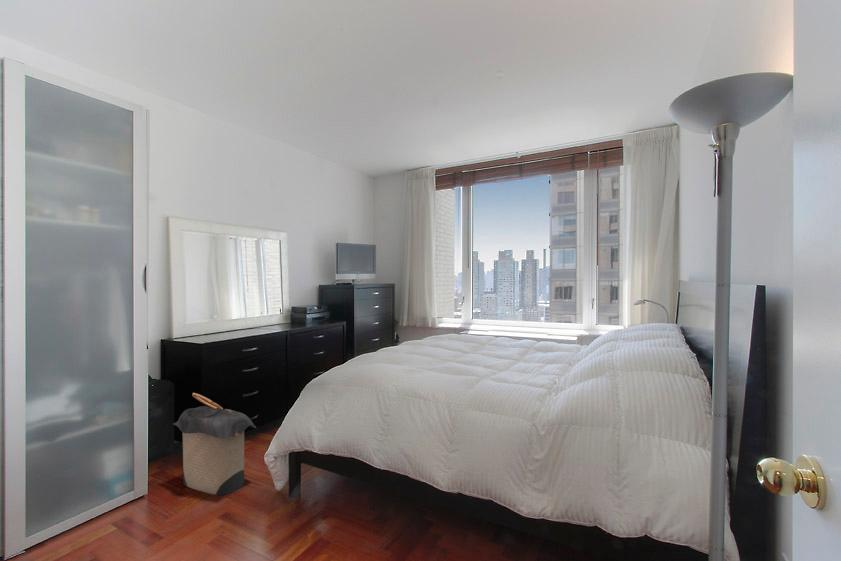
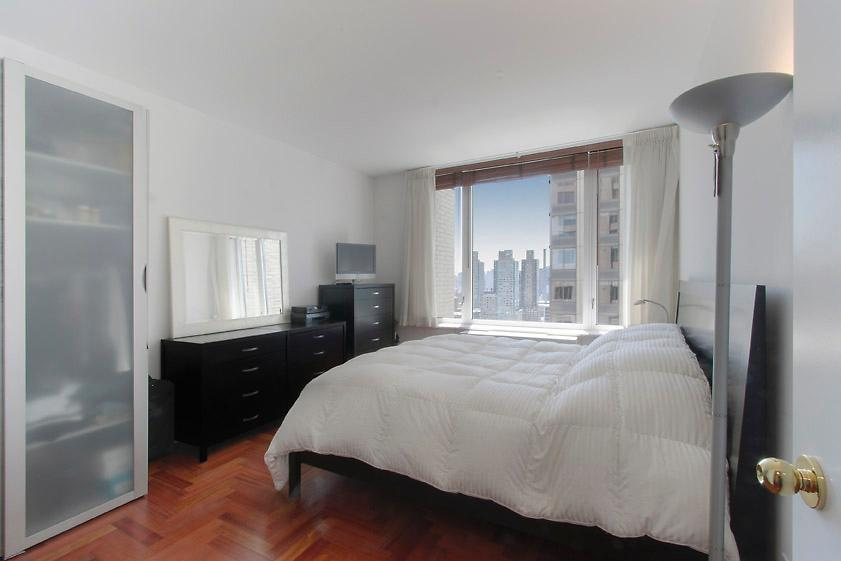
- laundry hamper (216, 437)
